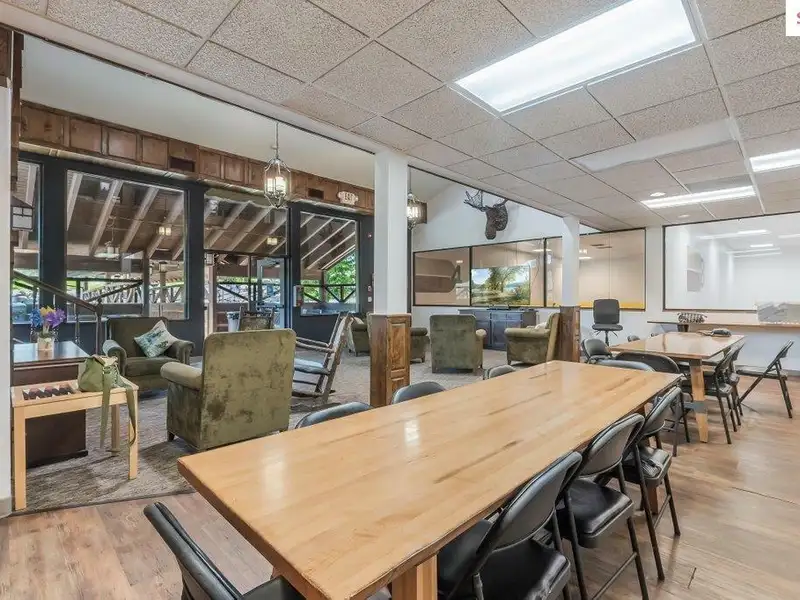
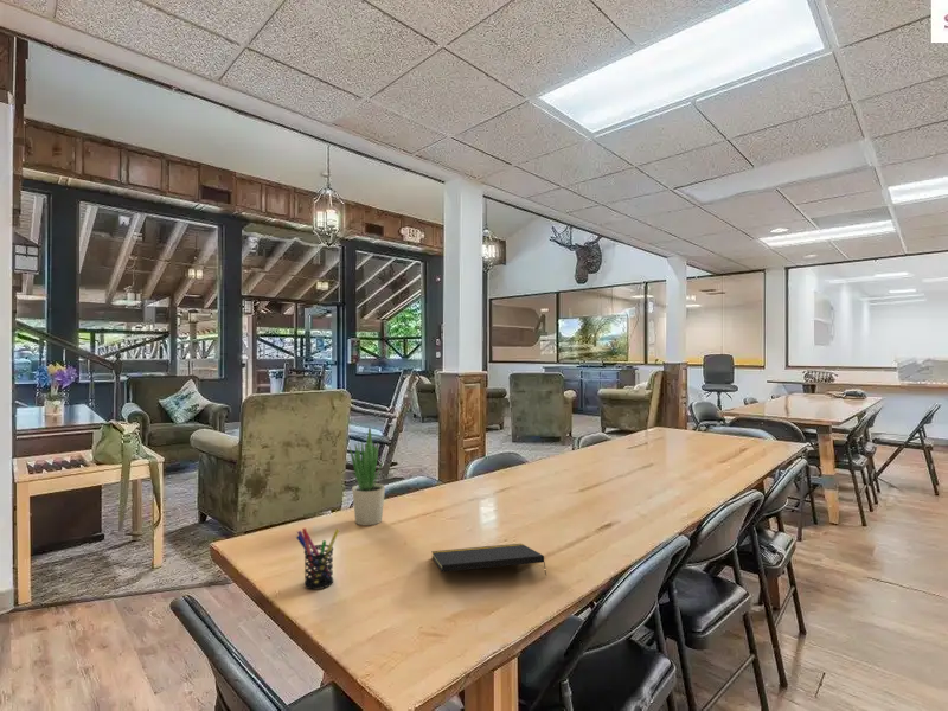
+ pen holder (318, 555)
+ potted plant (365, 474)
+ notepad (485, 556)
